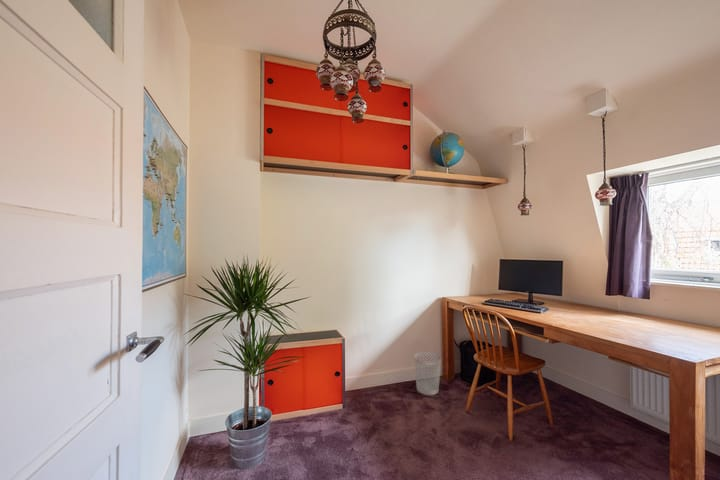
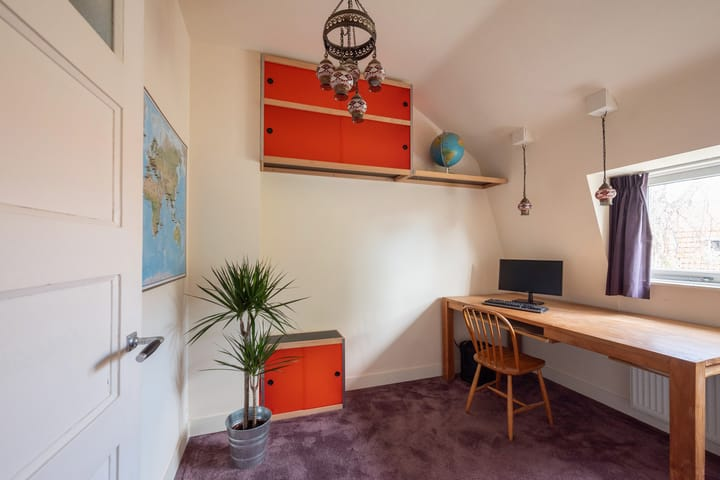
- wastebasket (427, 373)
